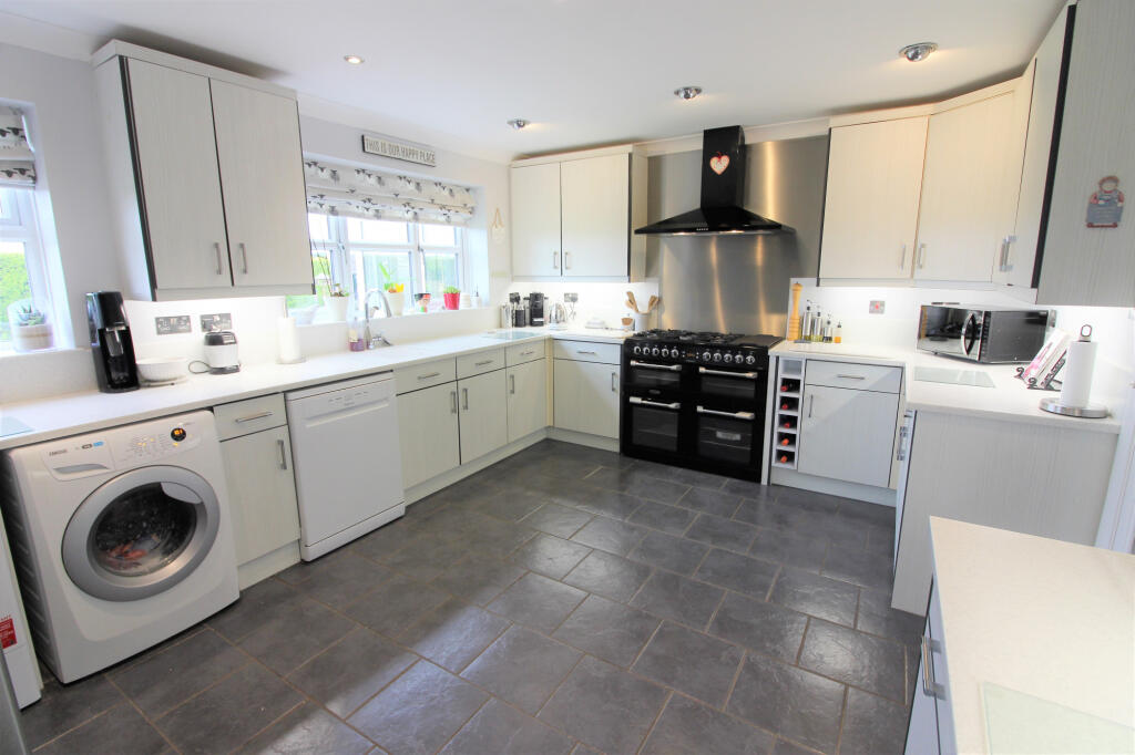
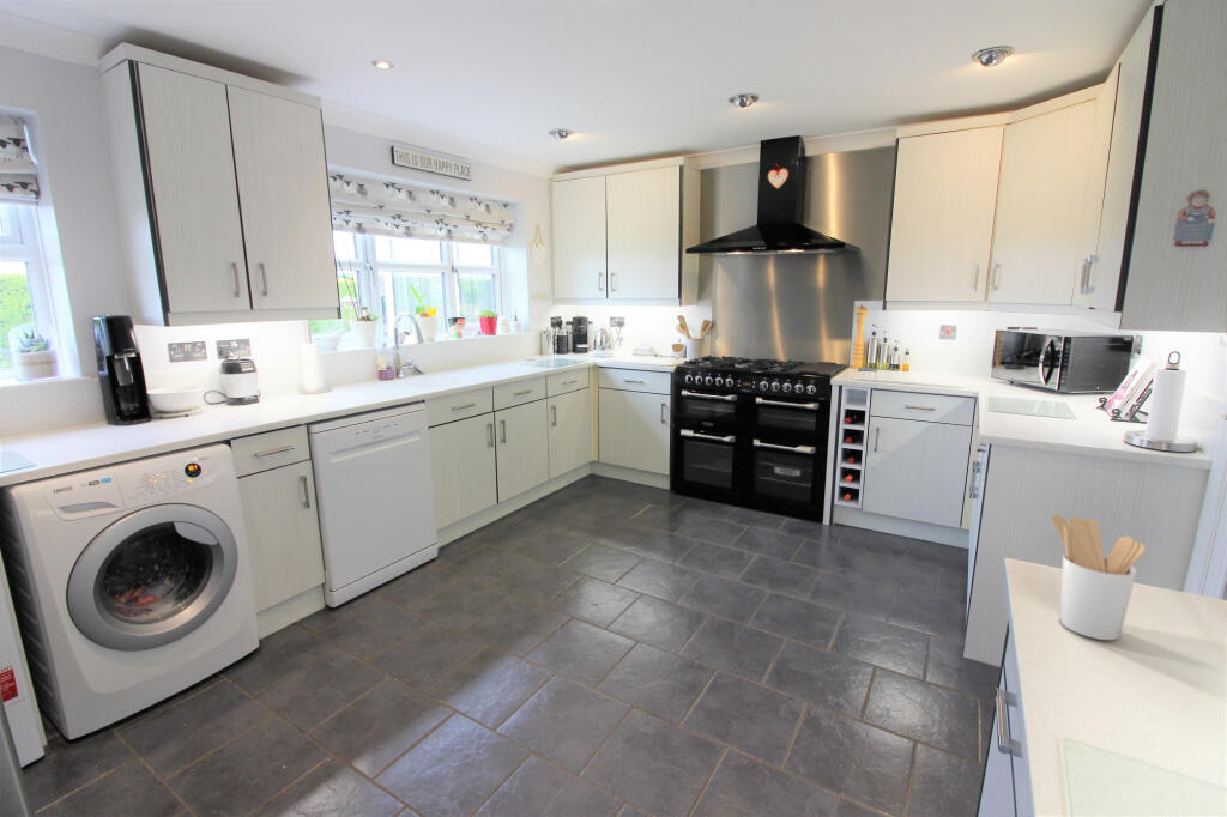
+ utensil holder (1087, 573)
